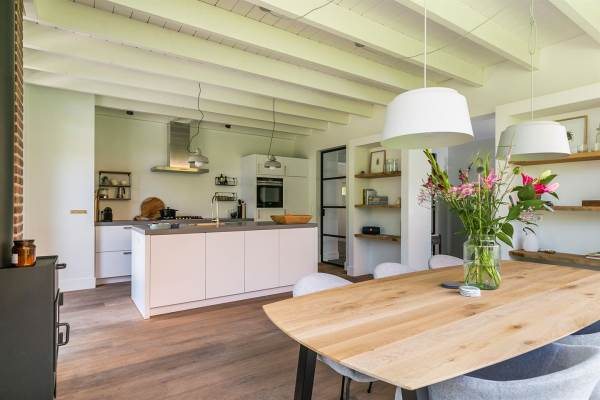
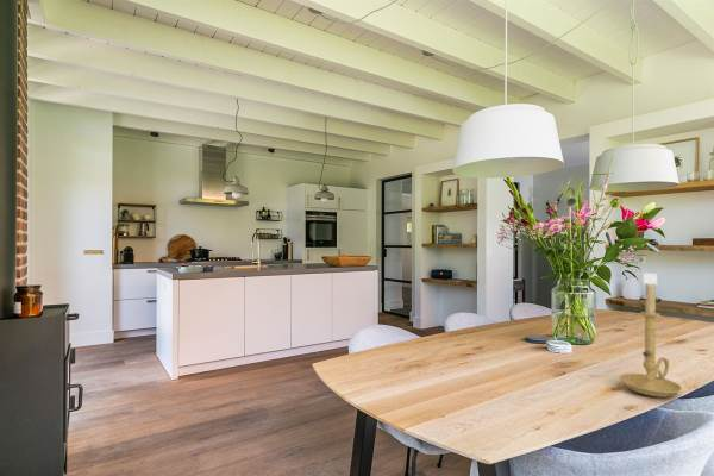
+ candle holder (651, 332)
